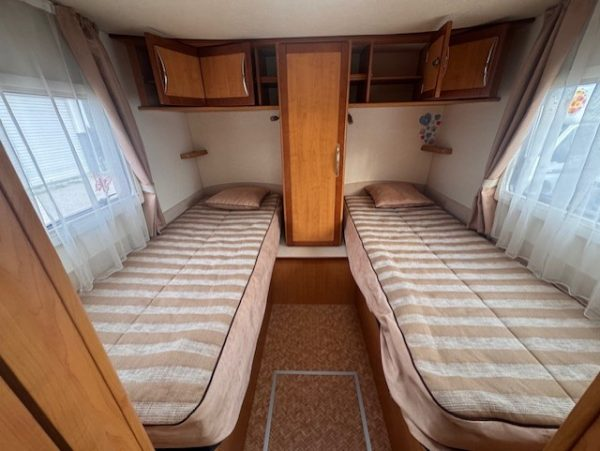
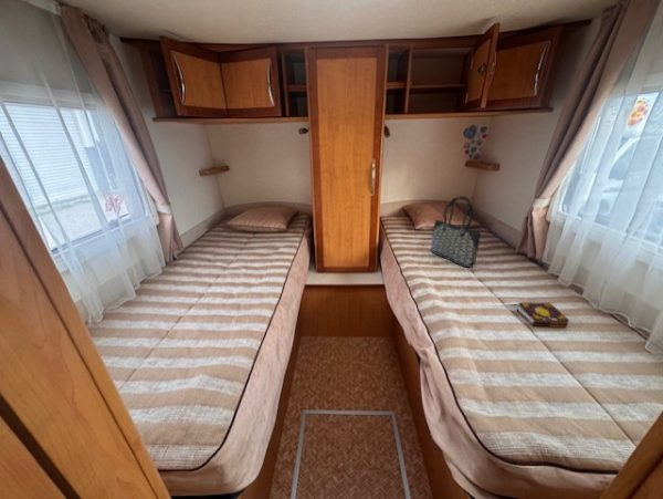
+ book (541, 313)
+ tote bag (455, 229)
